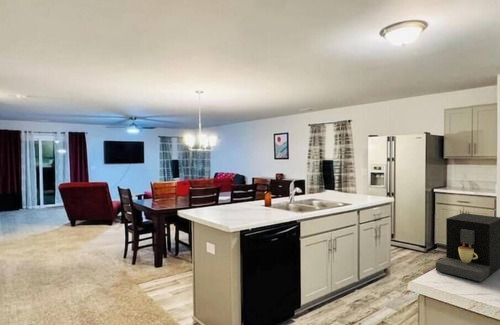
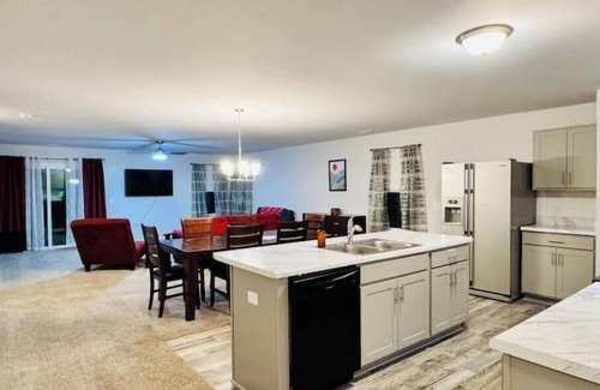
- coffee maker (470, 243)
